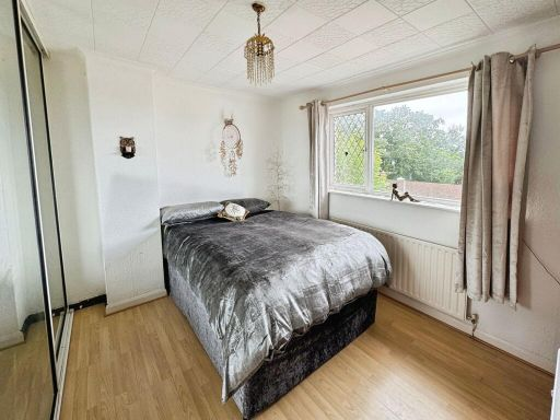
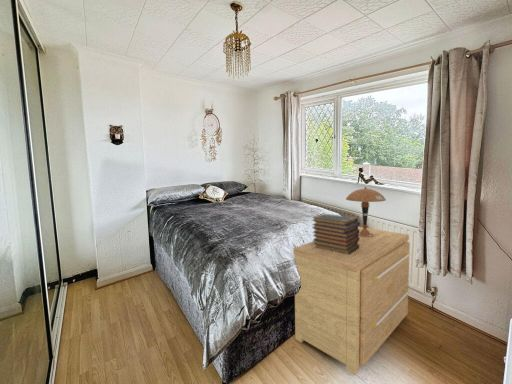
+ table lamp (365, 210)
+ side table (358, 285)
+ book stack (335, 232)
